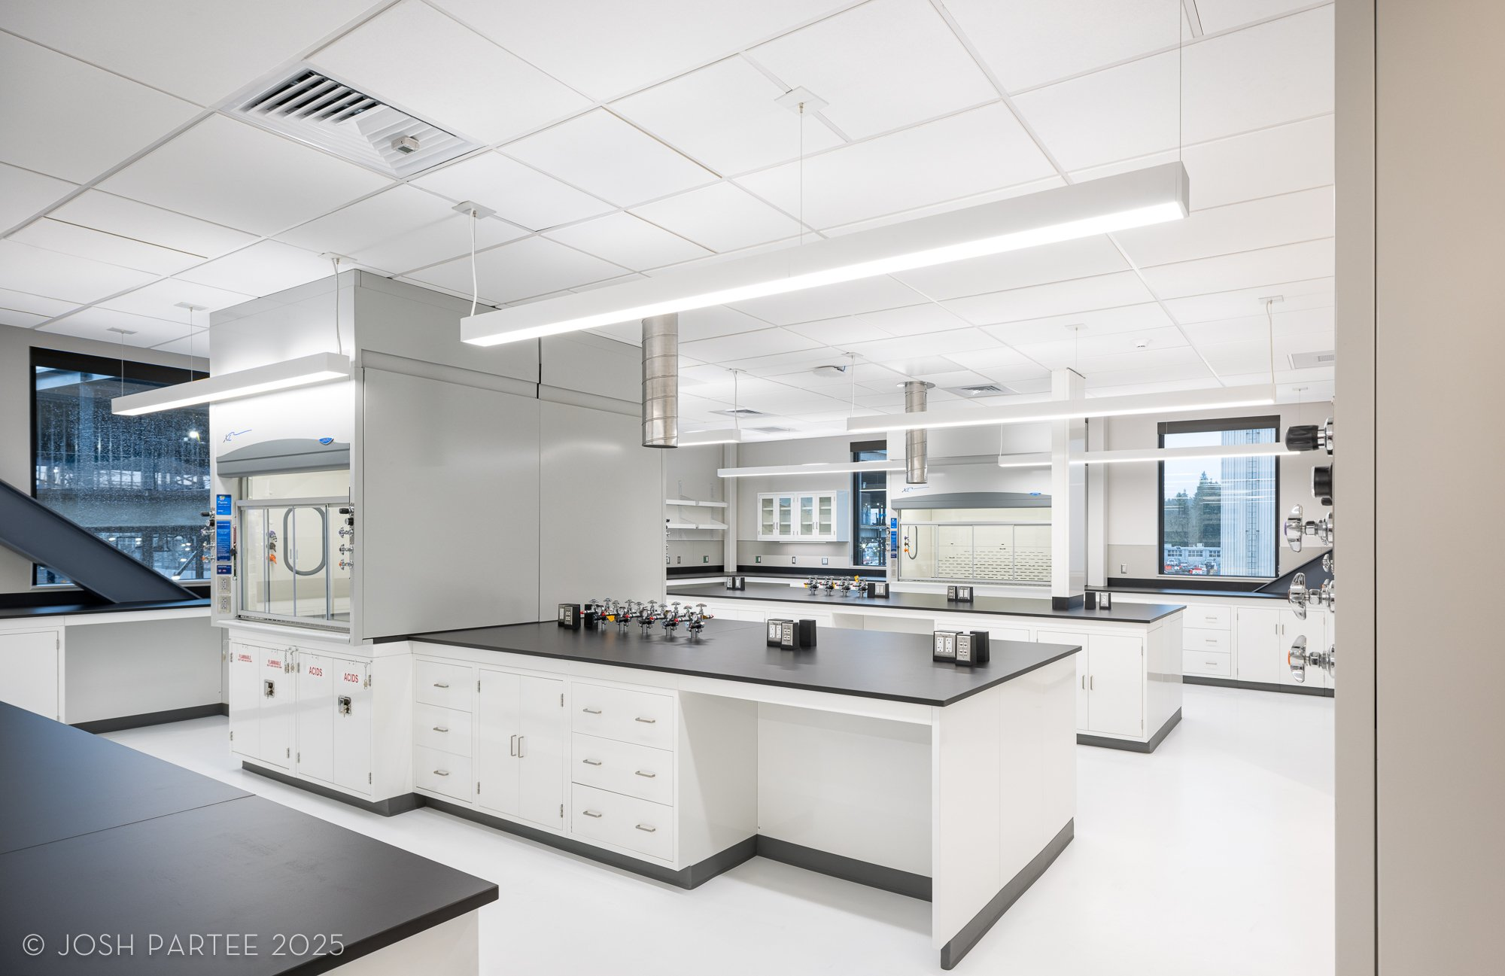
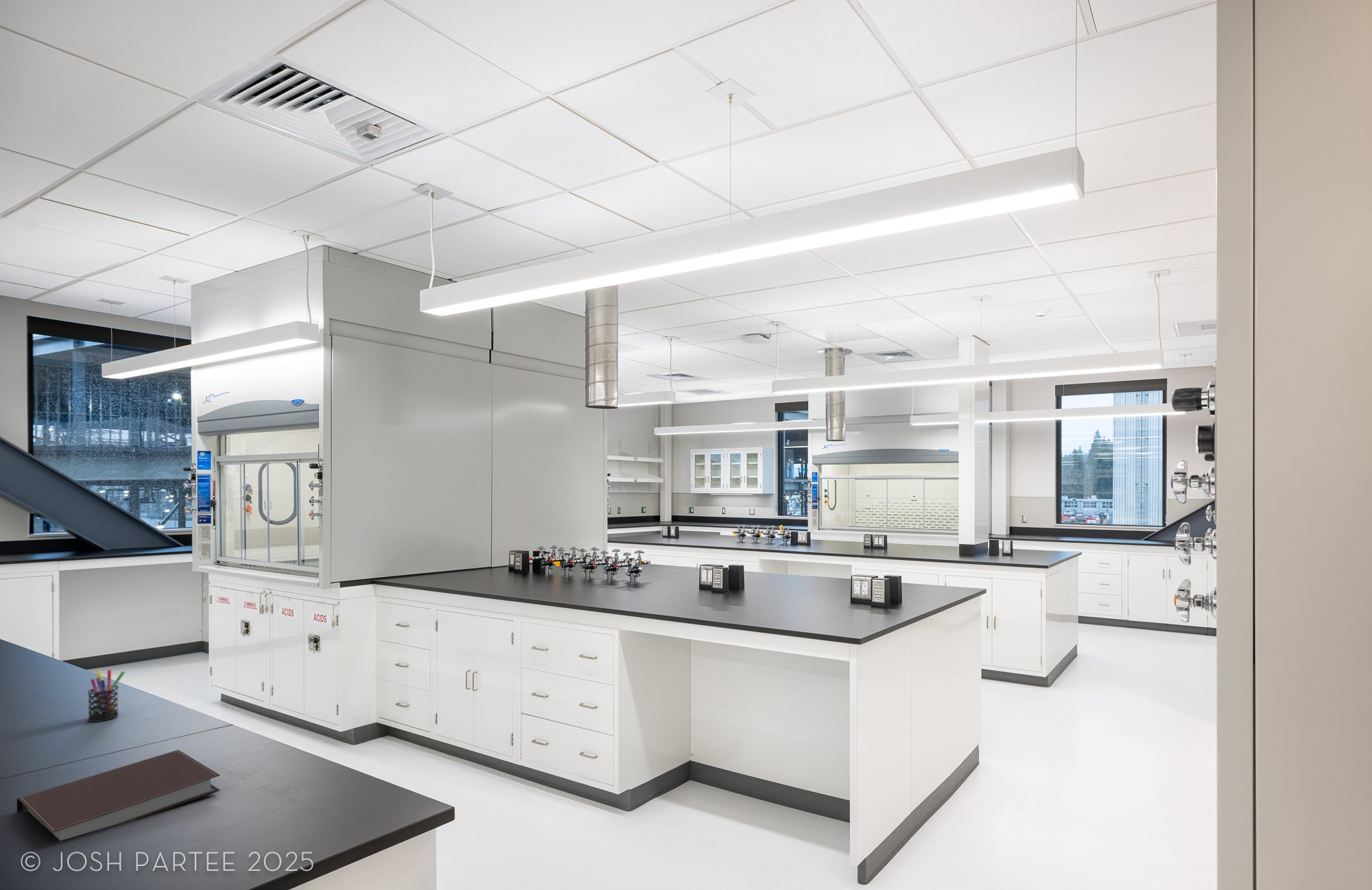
+ pen holder (107, 692)
+ notebook (121, 793)
